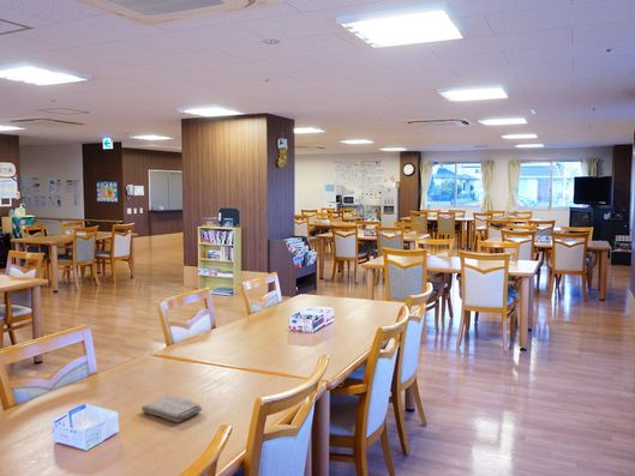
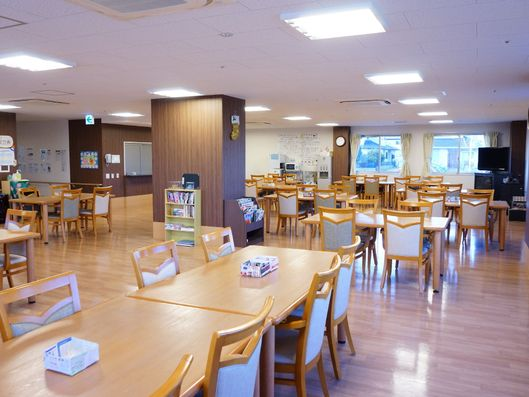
- washcloth (172, 406)
